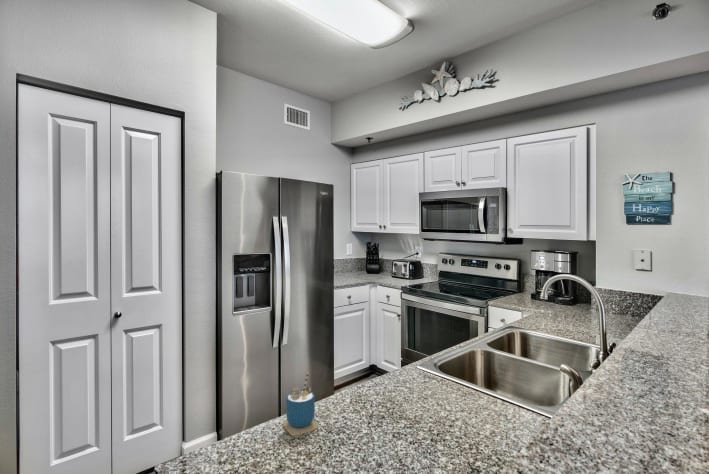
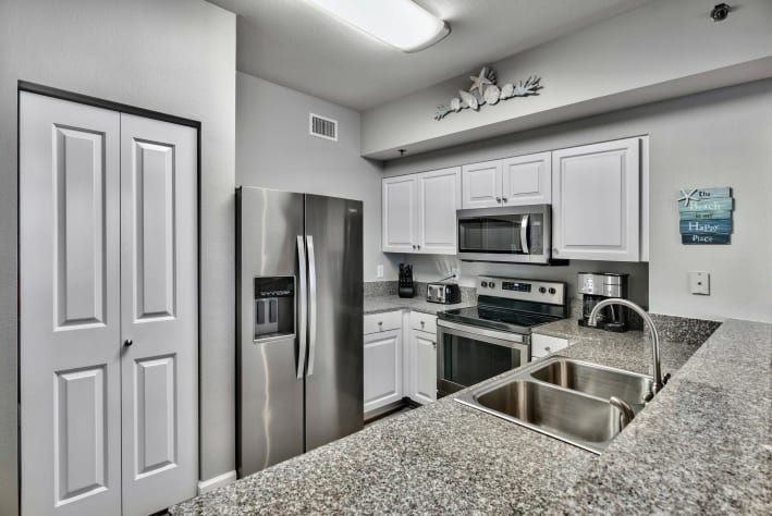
- cup (300, 400)
